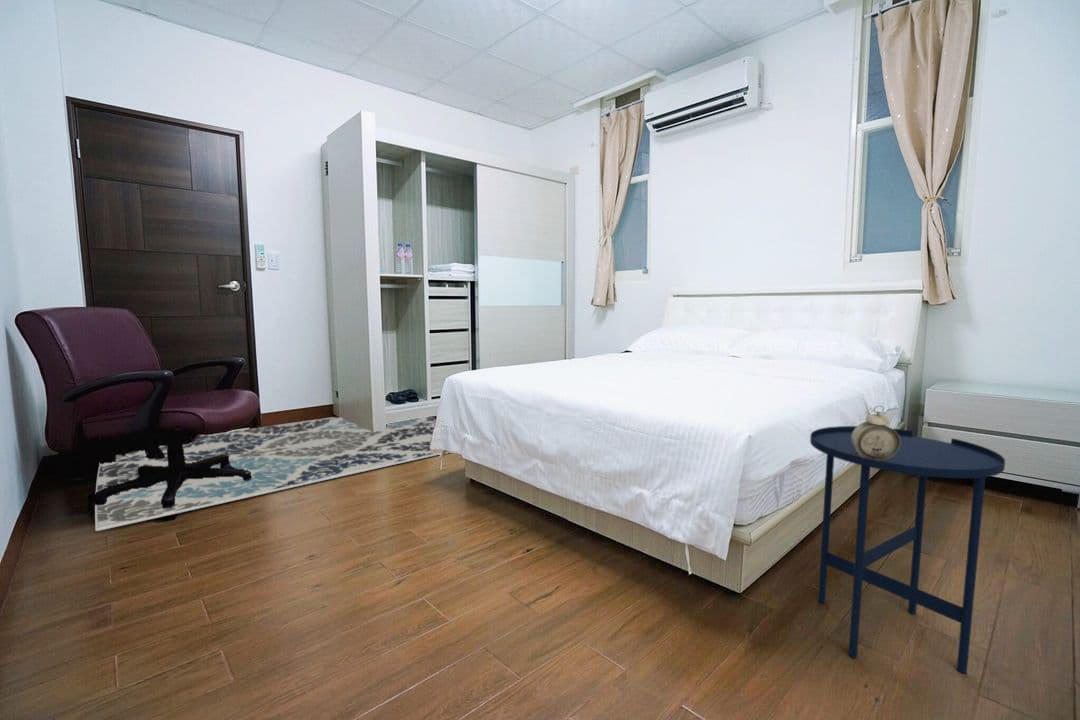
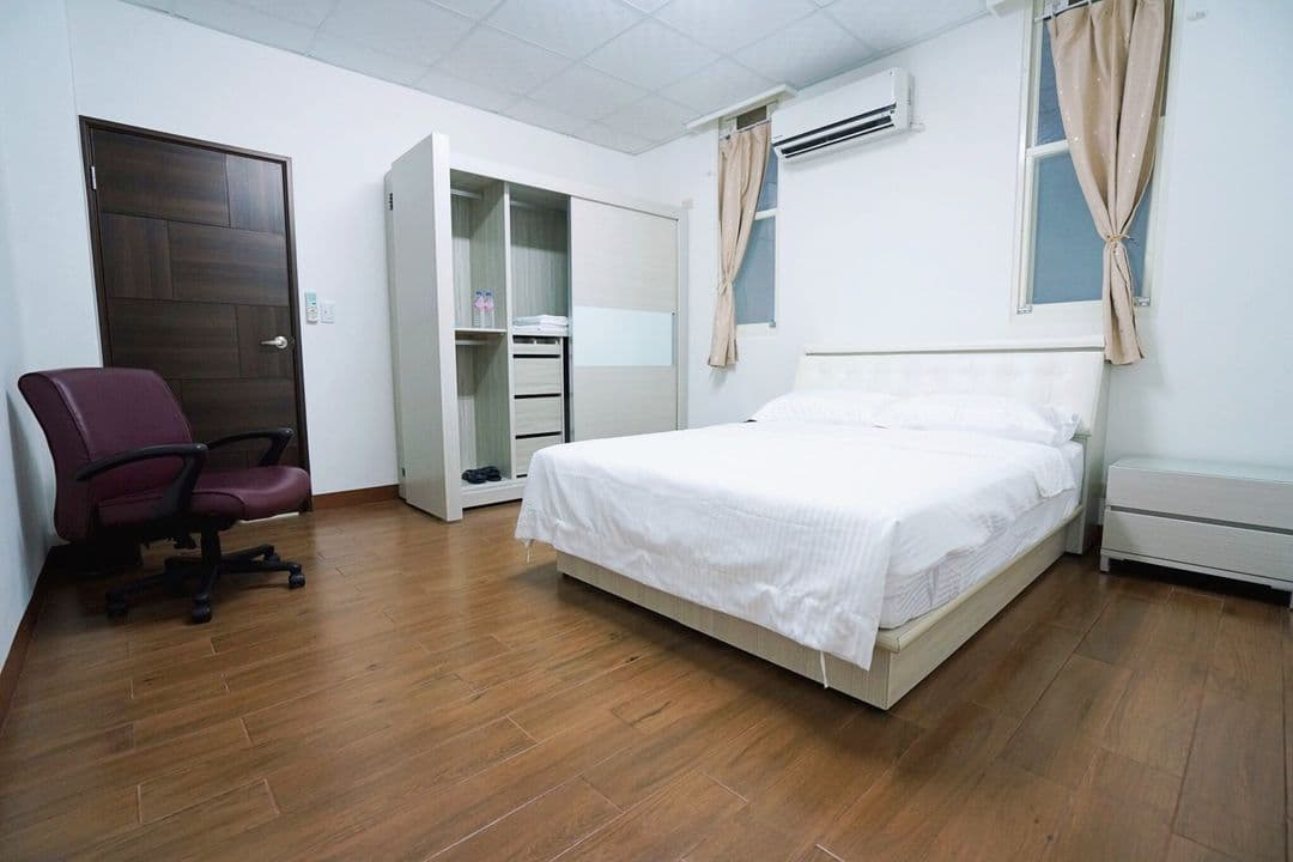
- side table (891, 540)
- rug (322, 442)
- alarm clock (874, 431)
